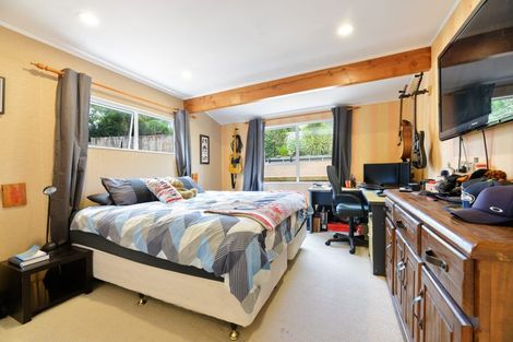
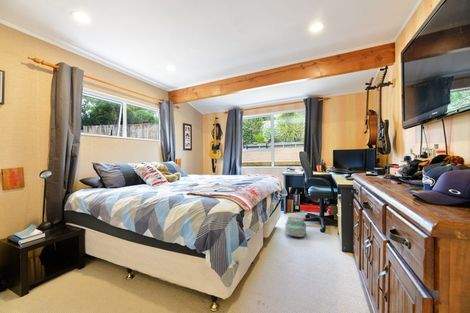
+ backpack (295, 226)
